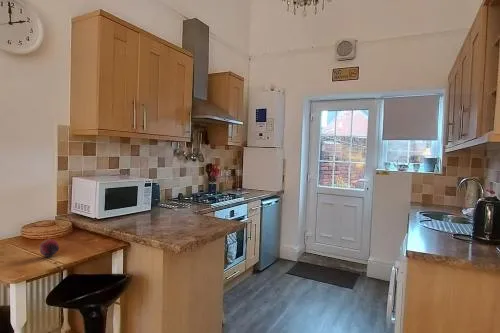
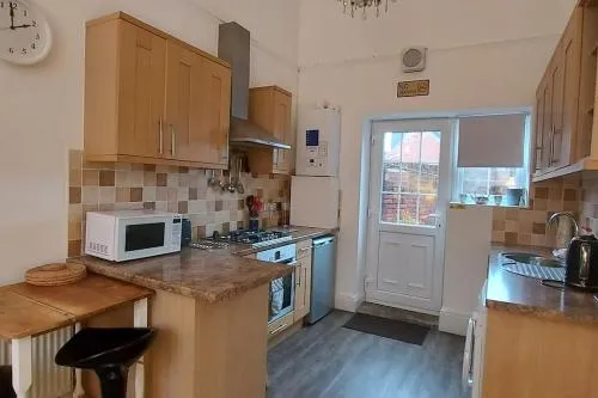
- fruit (49, 247)
